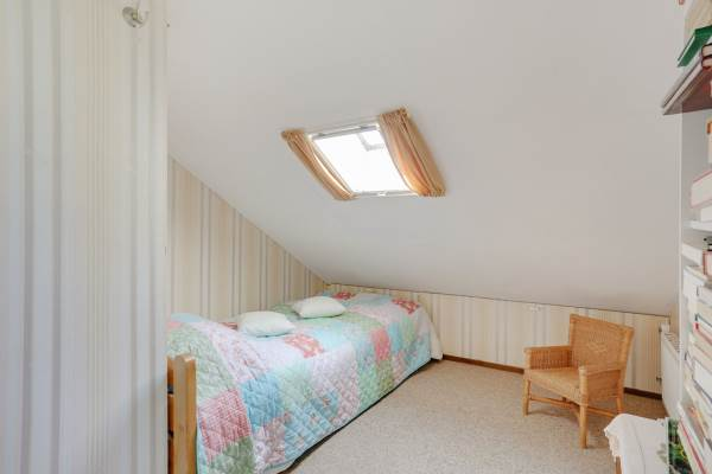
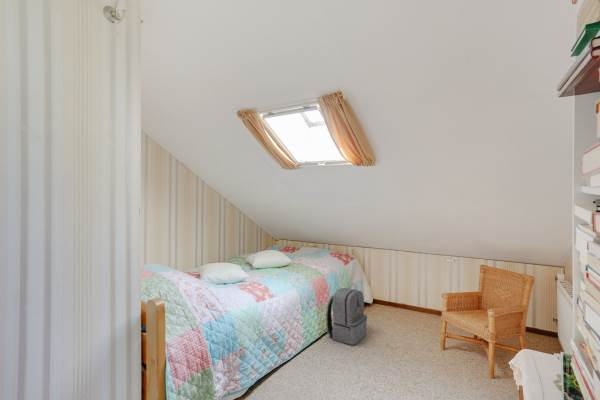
+ backpack (345, 312)
